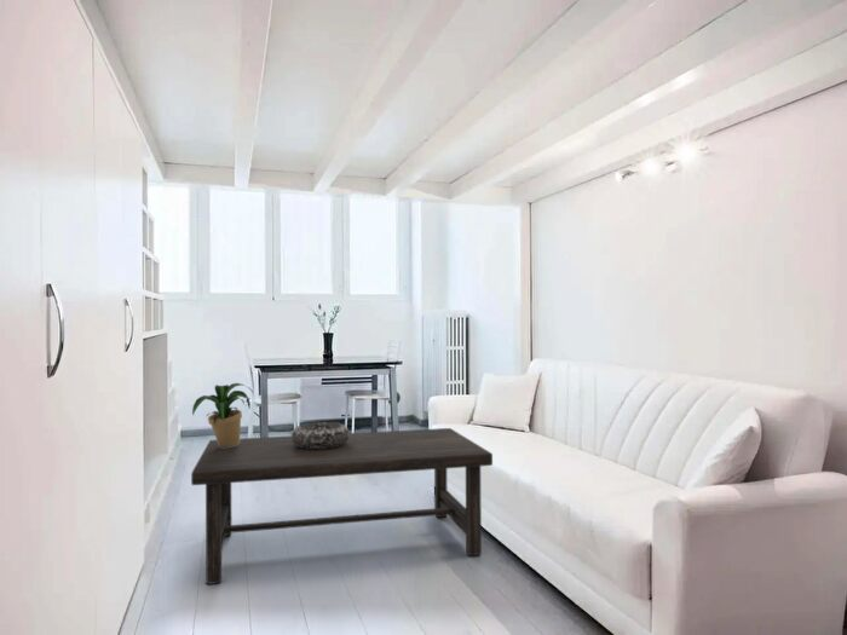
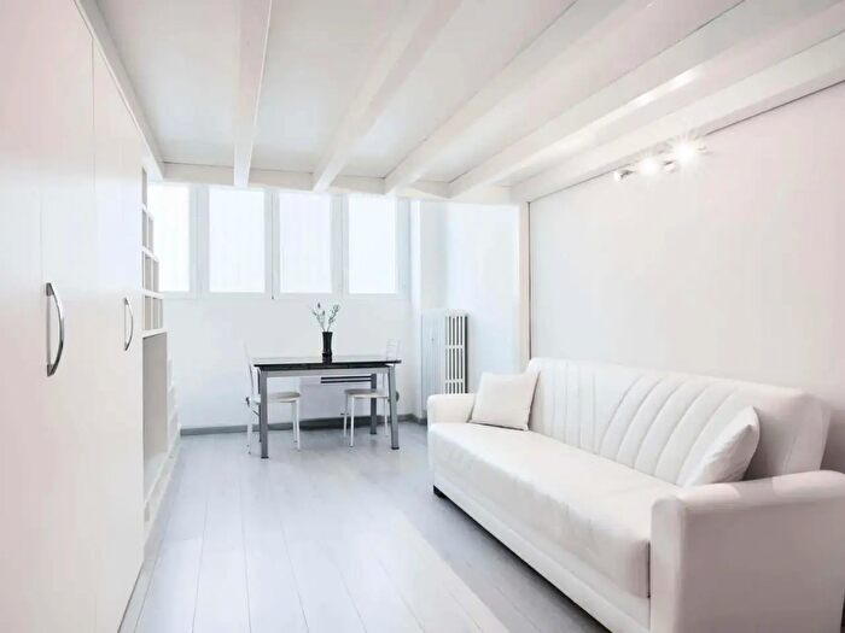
- potted plant (230, 415)
- coffee table (342, 474)
- decorative bowl (319, 434)
